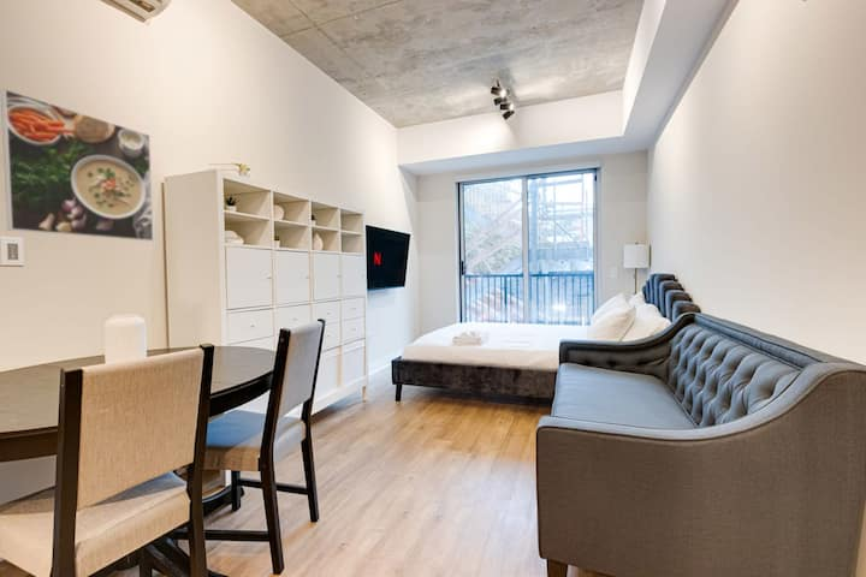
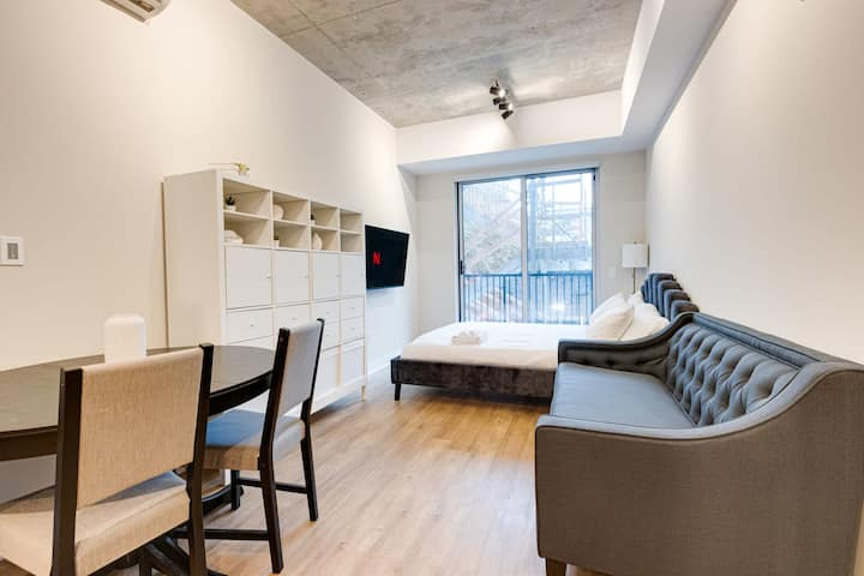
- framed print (88, 176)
